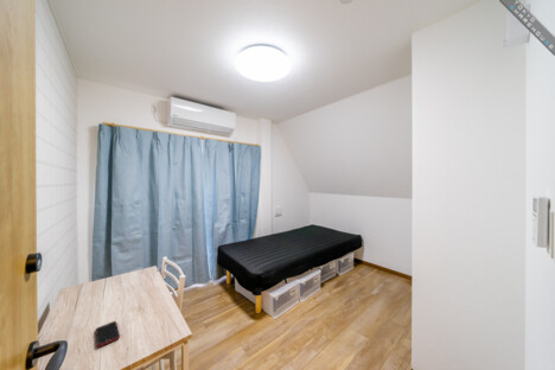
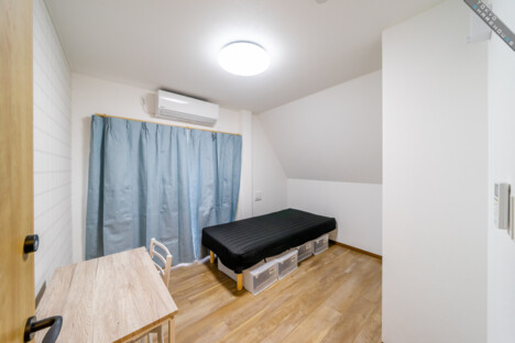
- cell phone (107, 333)
